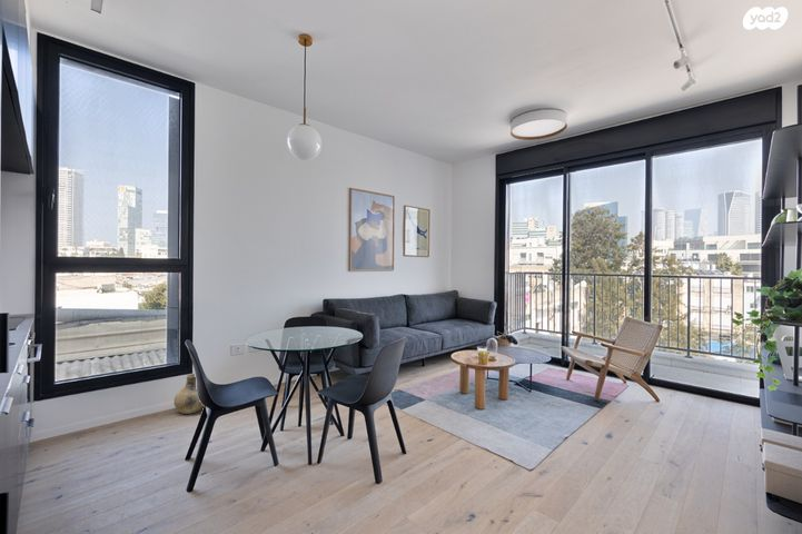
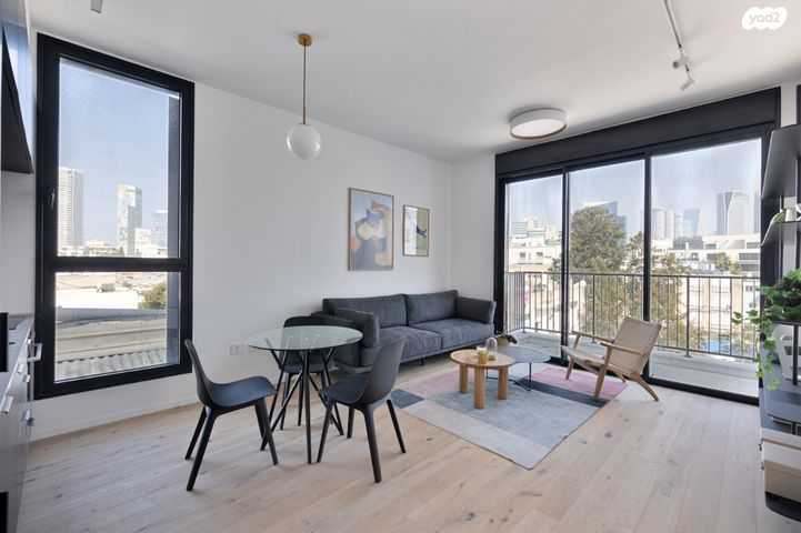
- ceramic jug (190, 392)
